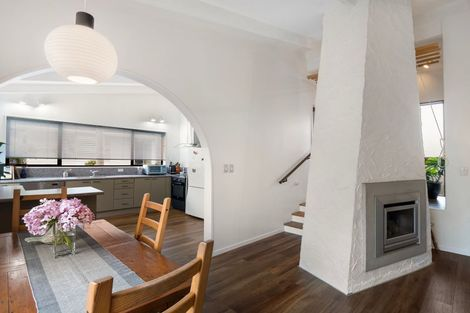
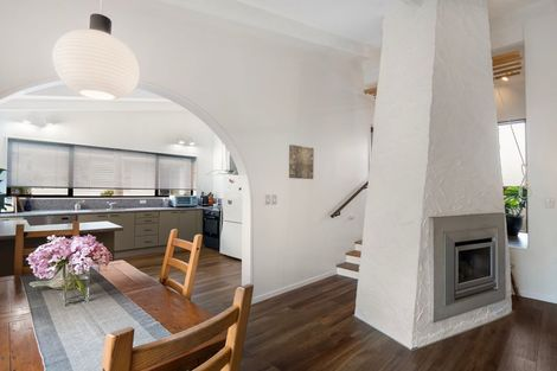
+ wall art (301, 162)
